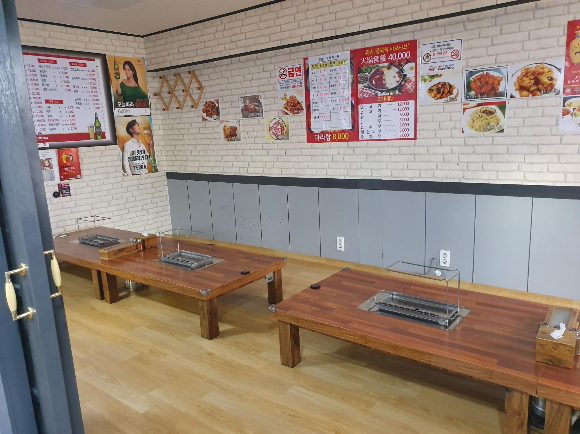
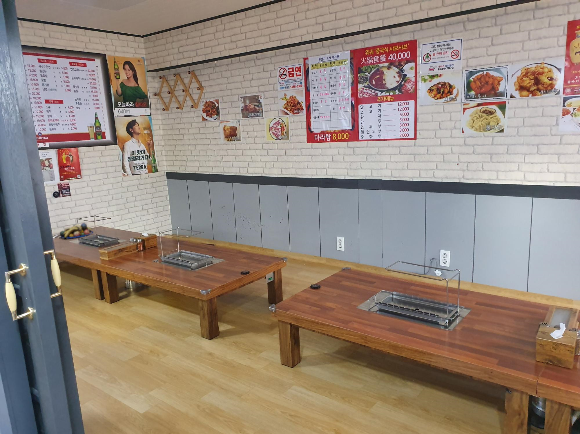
+ fruit bowl (76, 229)
